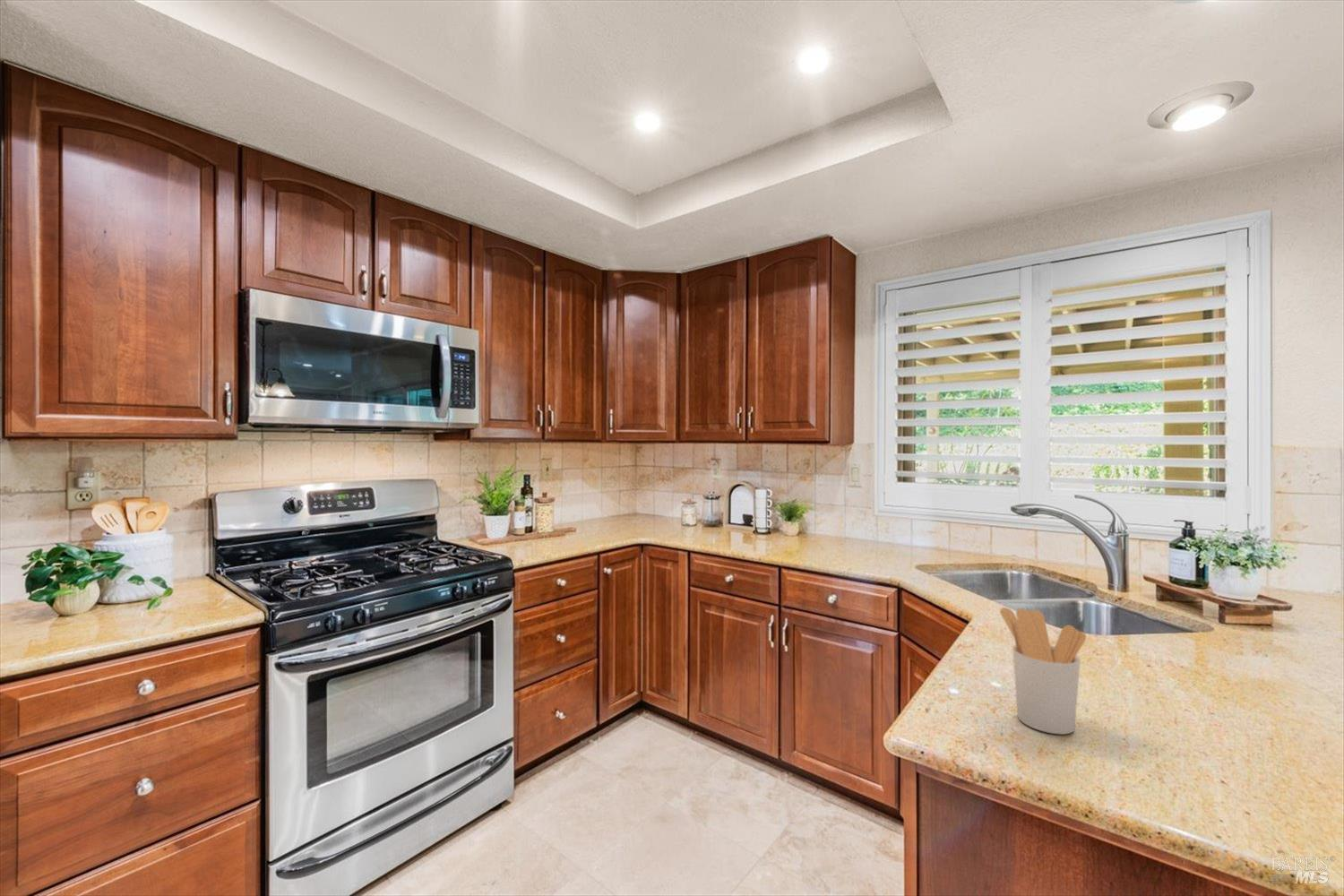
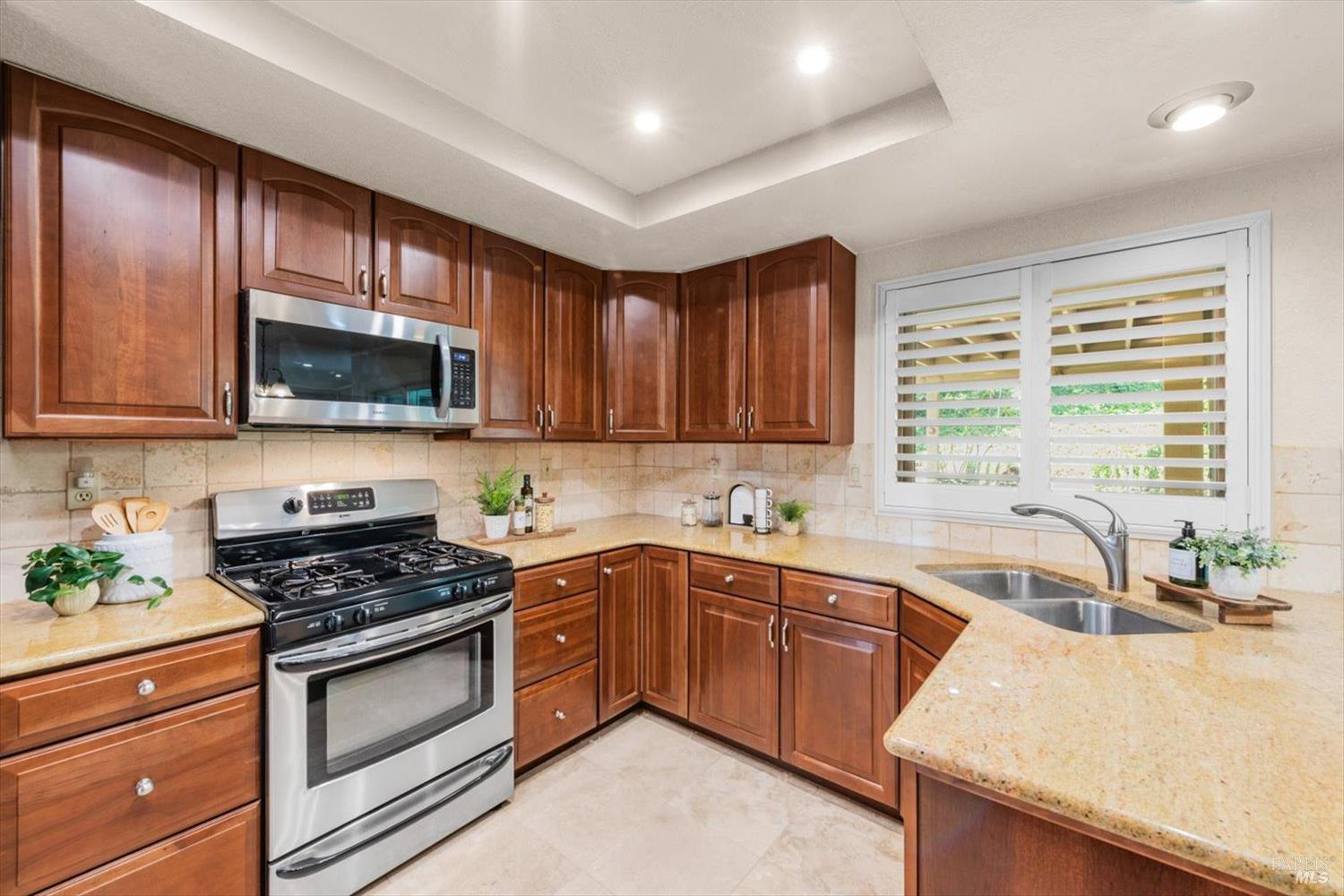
- utensil holder (1037, 664)
